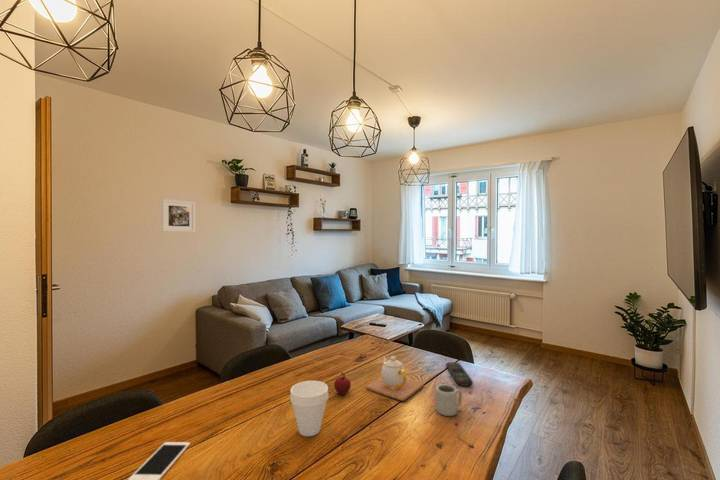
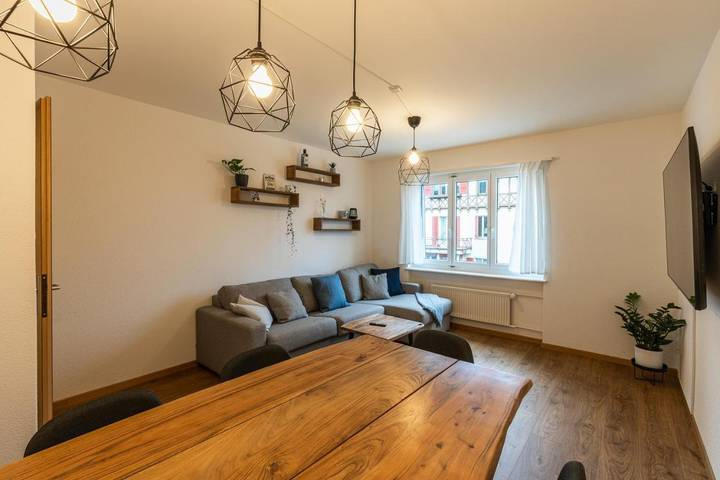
- teapot (395, 371)
- cup (309, 409)
- apple (342, 383)
- cell phone (161, 460)
- cup (449, 399)
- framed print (178, 216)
- remote control (458, 372)
